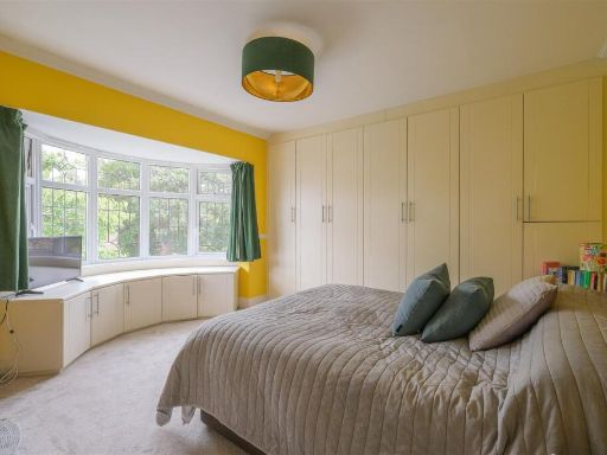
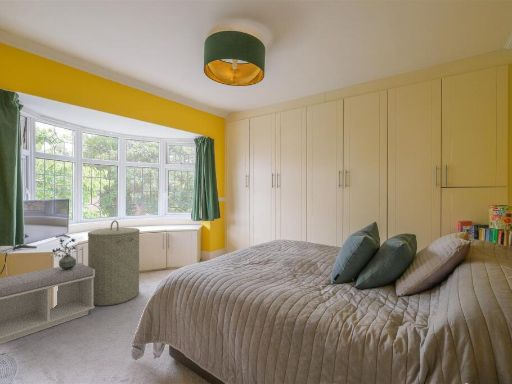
+ bench (42, 297)
+ laundry hamper (114, 258)
+ potted plant (65, 253)
